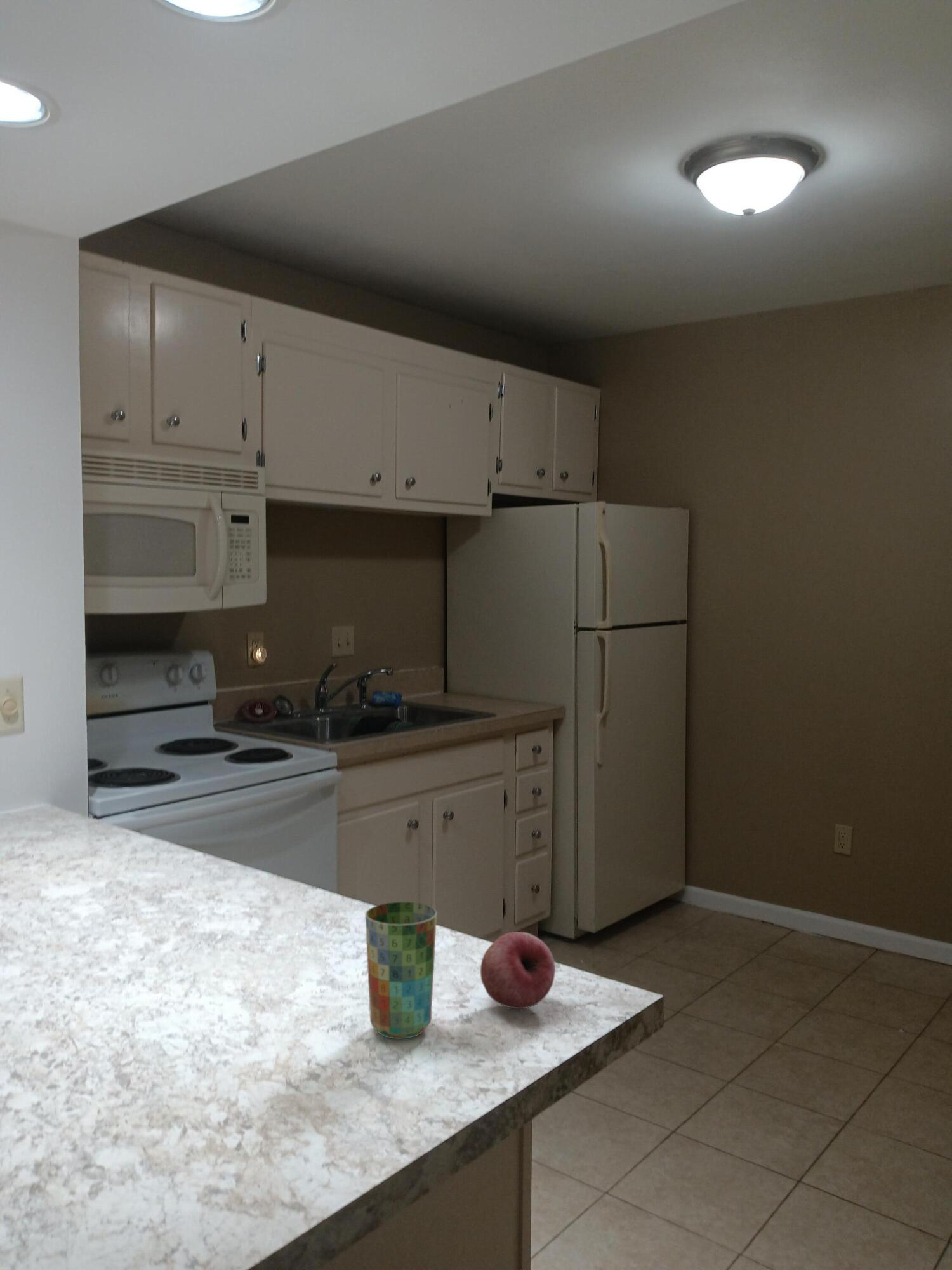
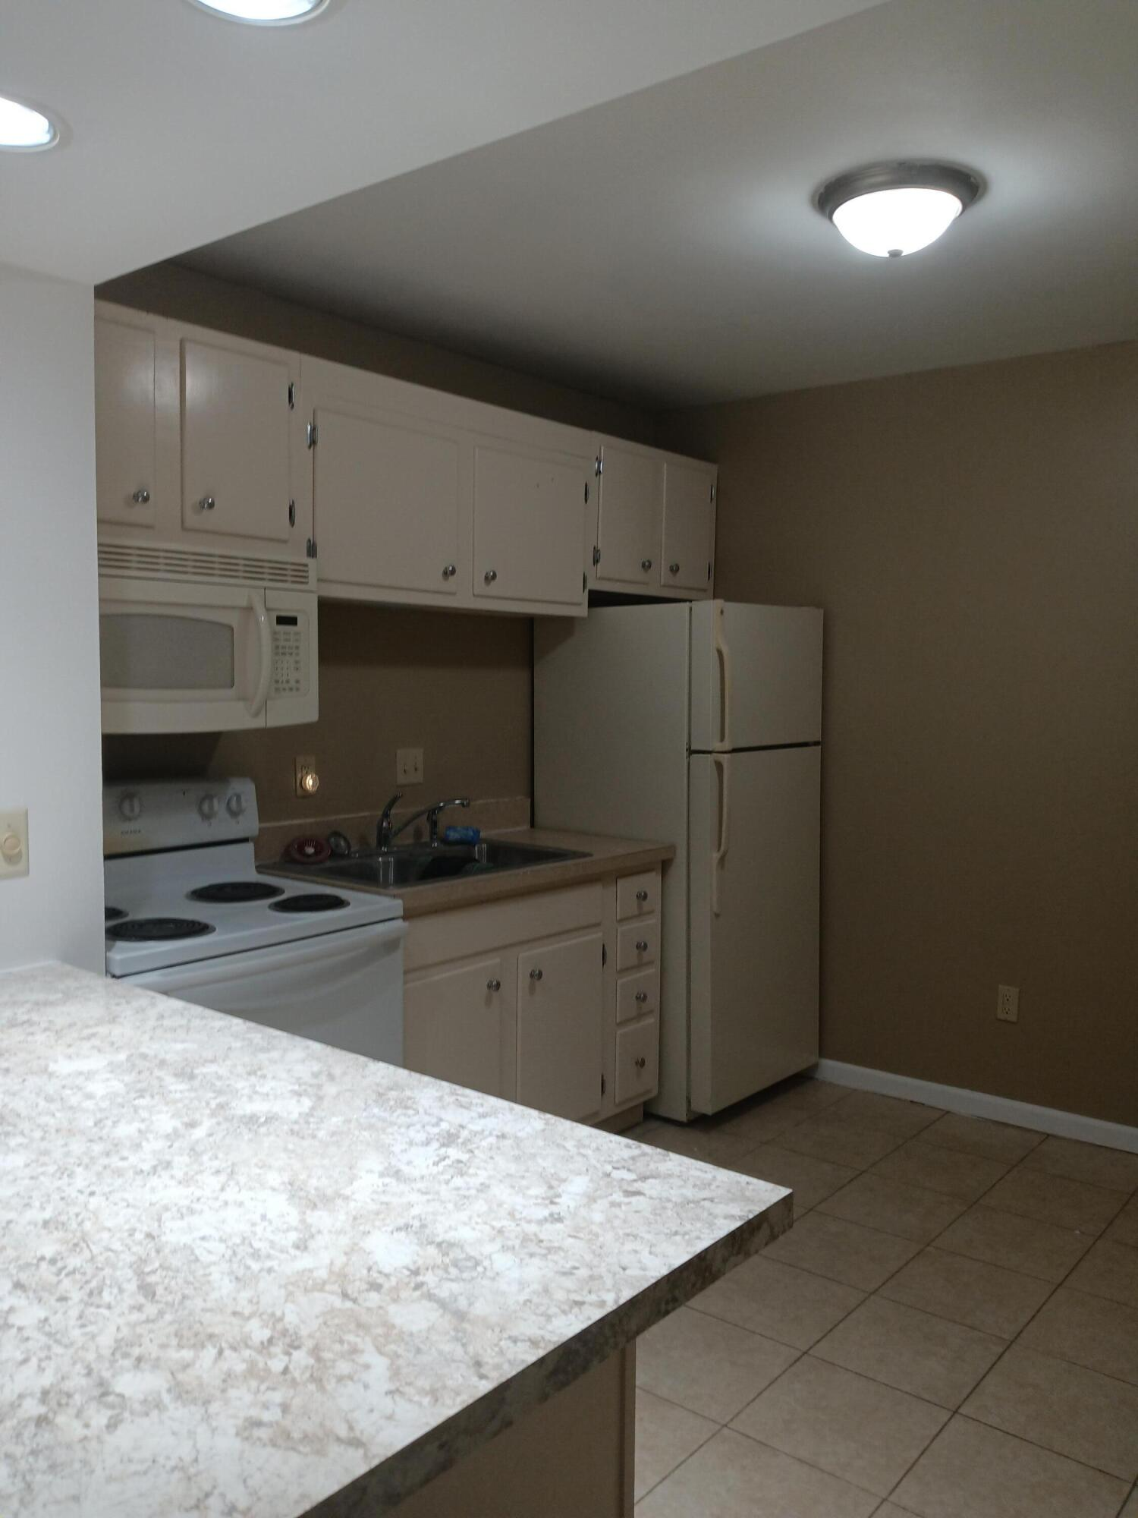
- fruit (517, 969)
- cup (400, 970)
